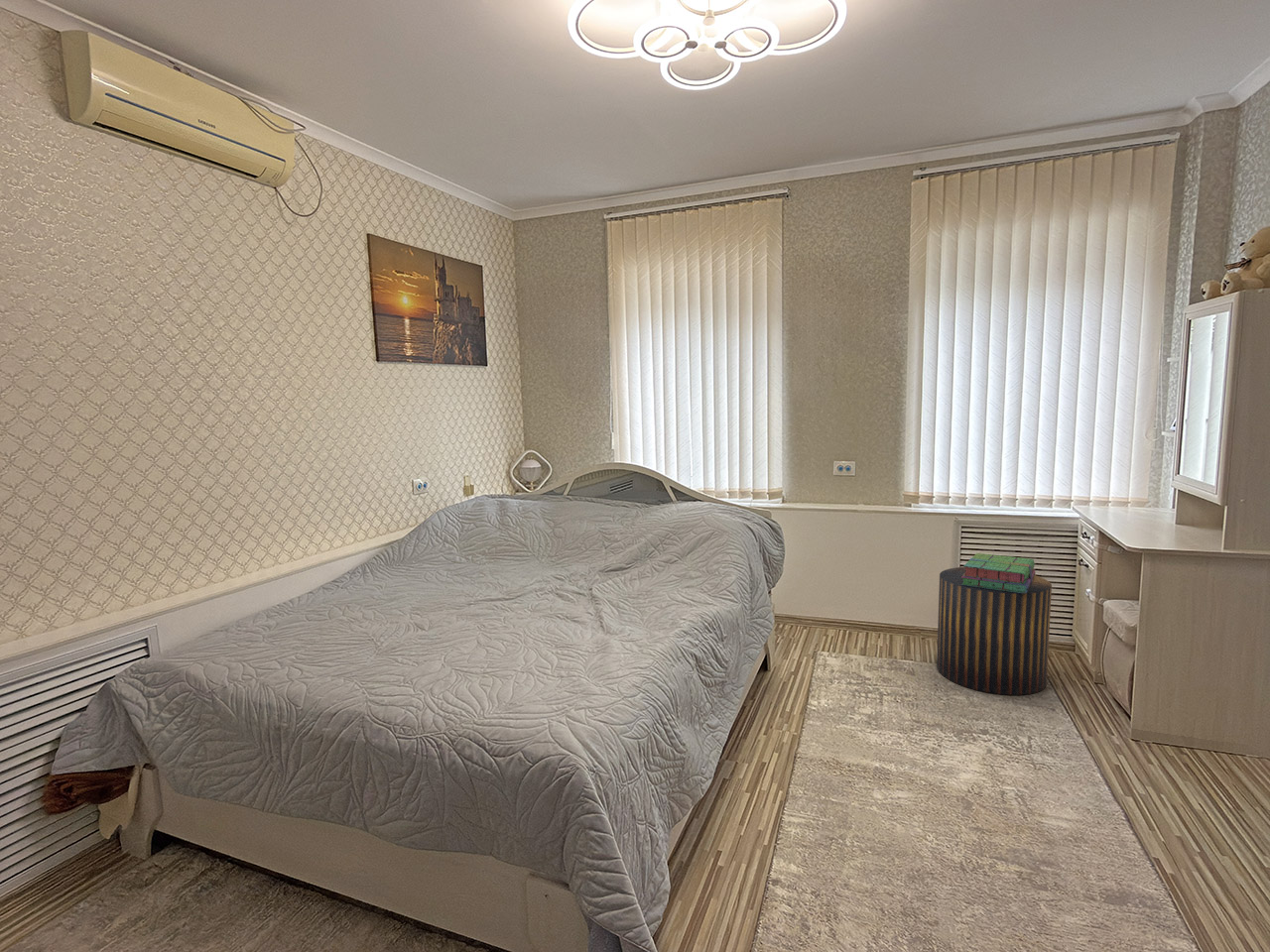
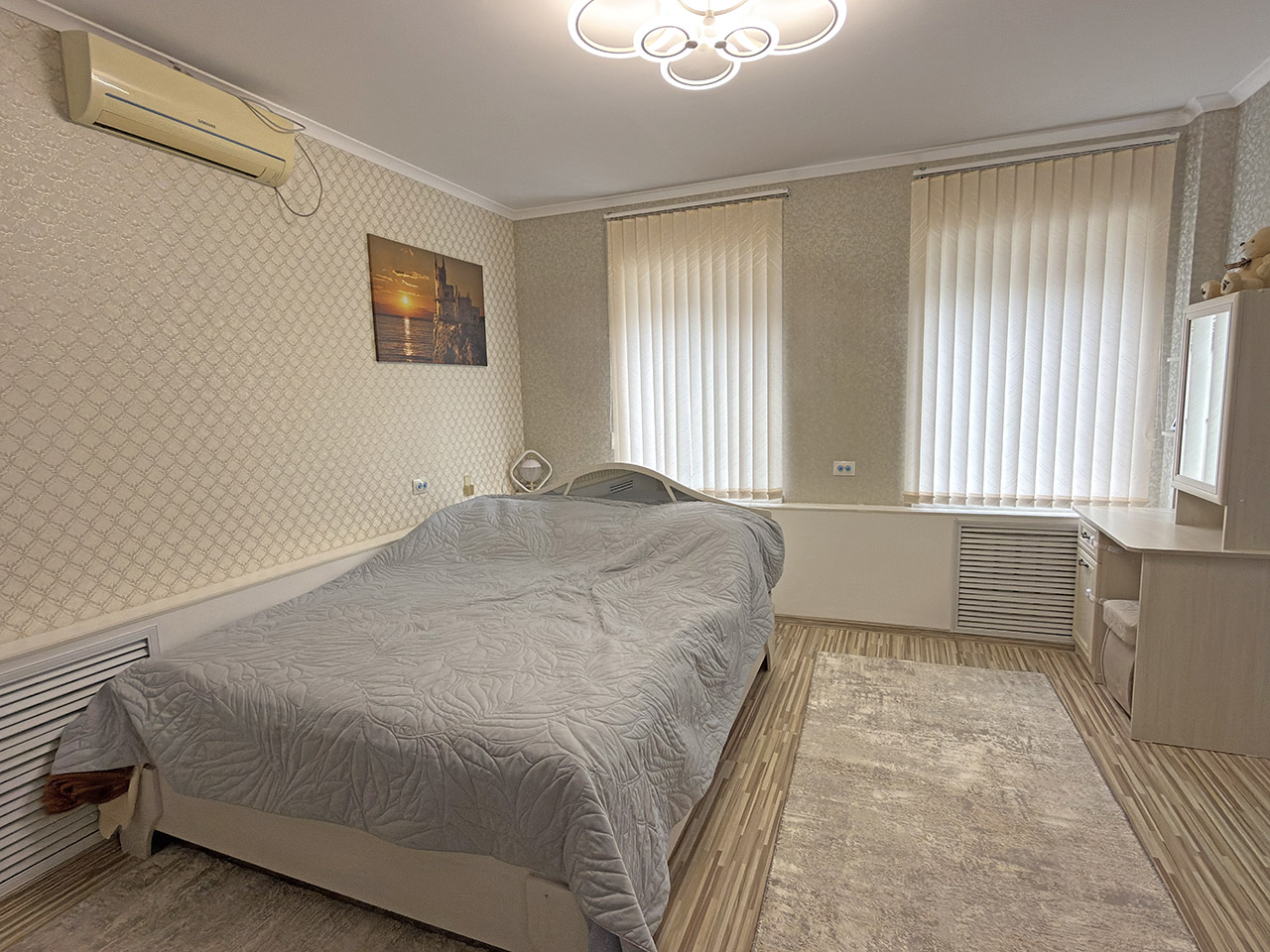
- stool (991, 627)
- stack of books (999, 571)
